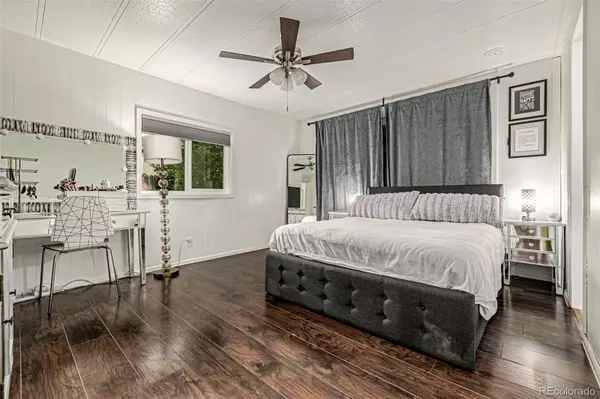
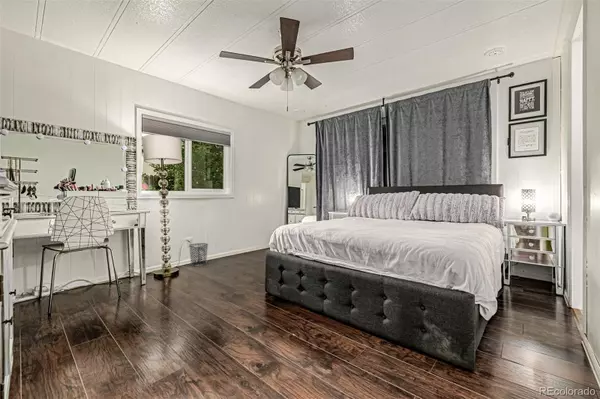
+ waste bin (198, 254)
